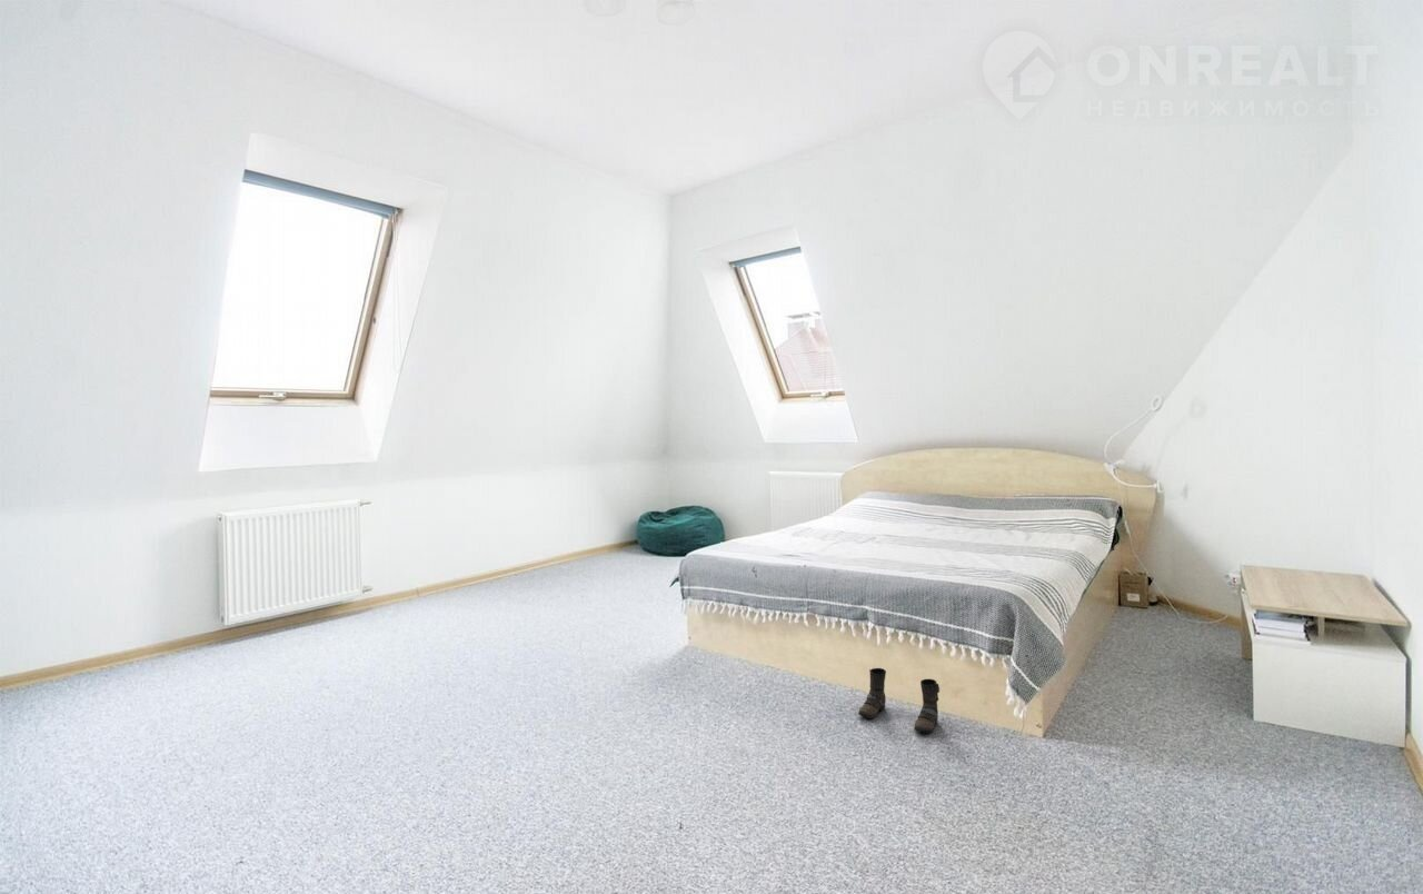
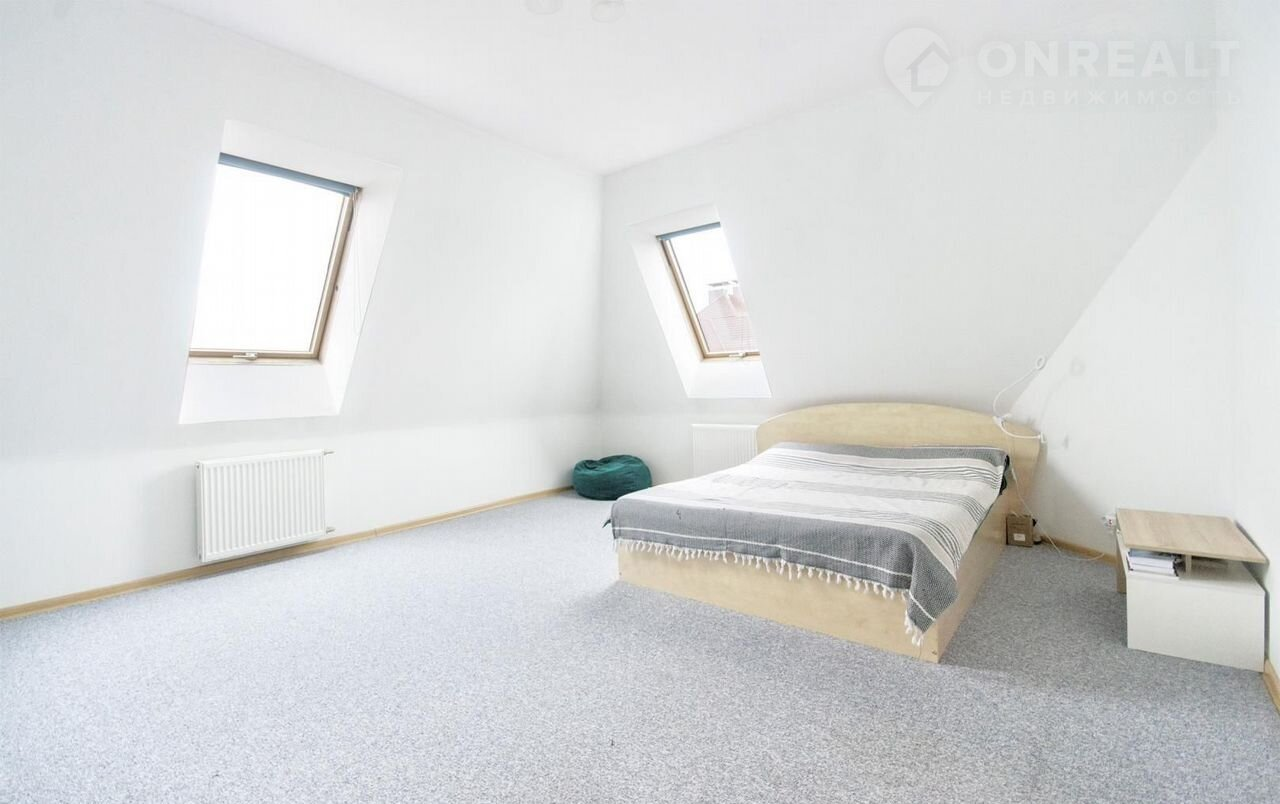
- boots (885, 699)
